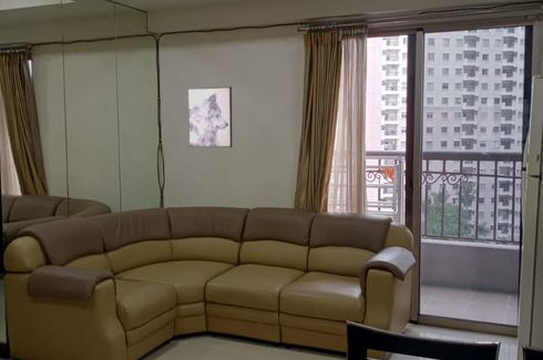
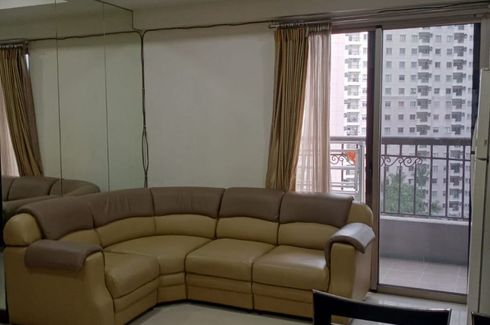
- wall art (209, 117)
